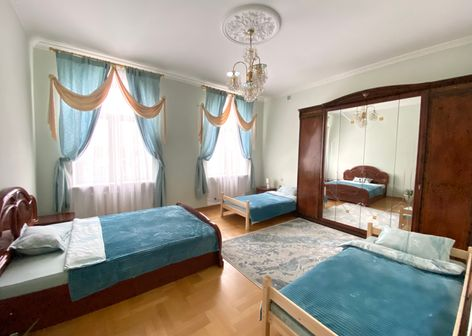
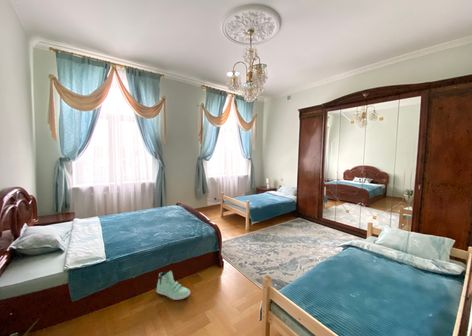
+ sneaker (173, 283)
